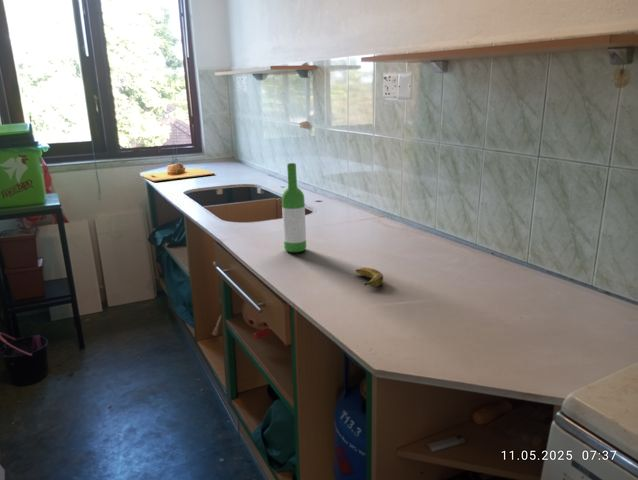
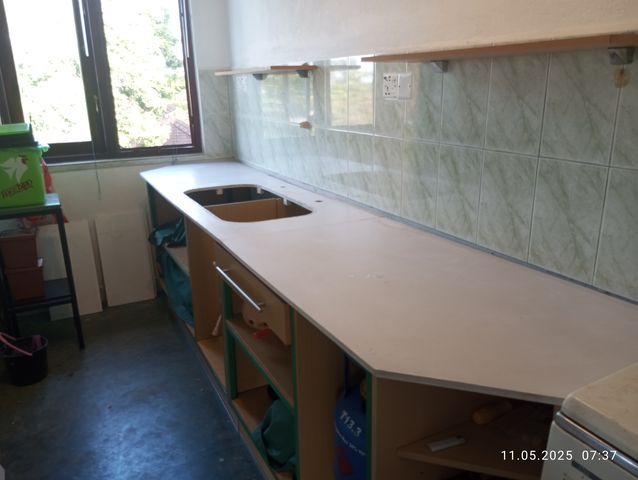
- banana (367, 275)
- cutting board (176, 169)
- wine bottle (293, 207)
